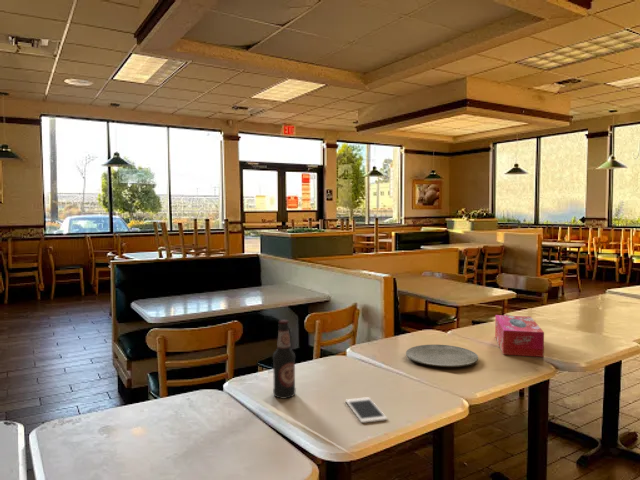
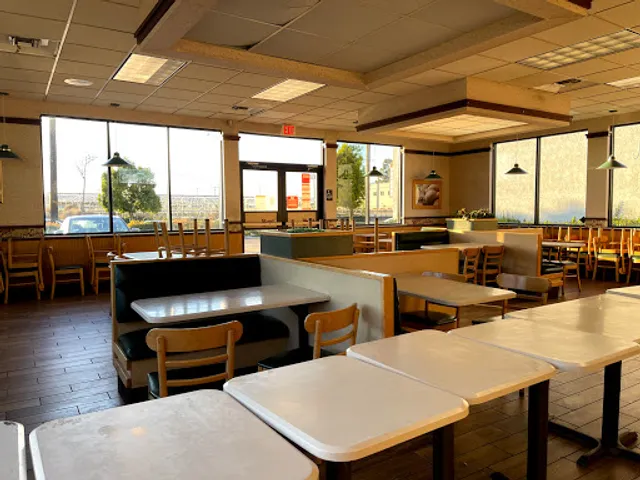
- plate (441, 356)
- bottle (284, 358)
- cell phone (365, 409)
- tissue box (517, 334)
